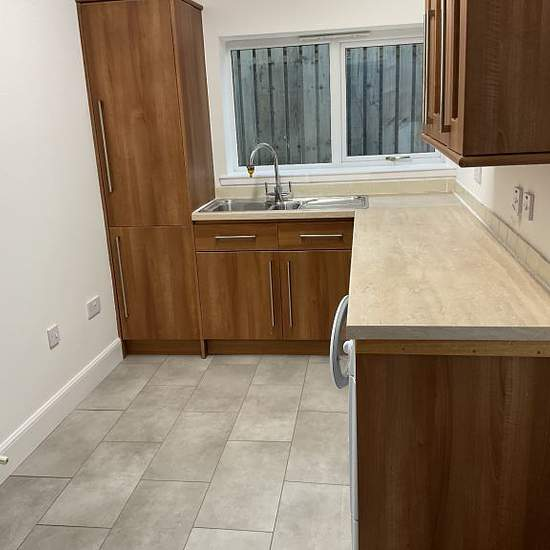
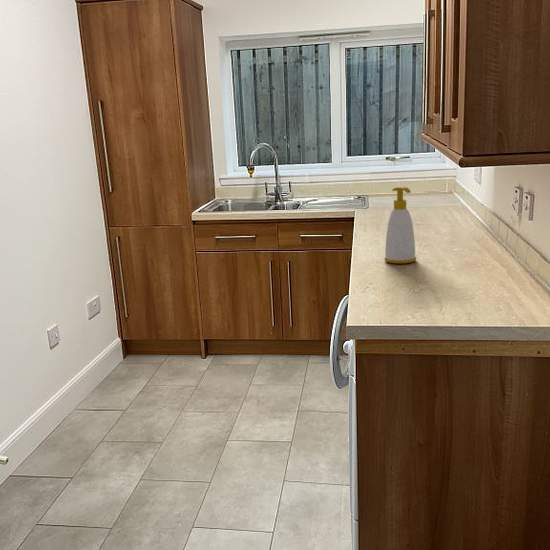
+ soap bottle (400, 224)
